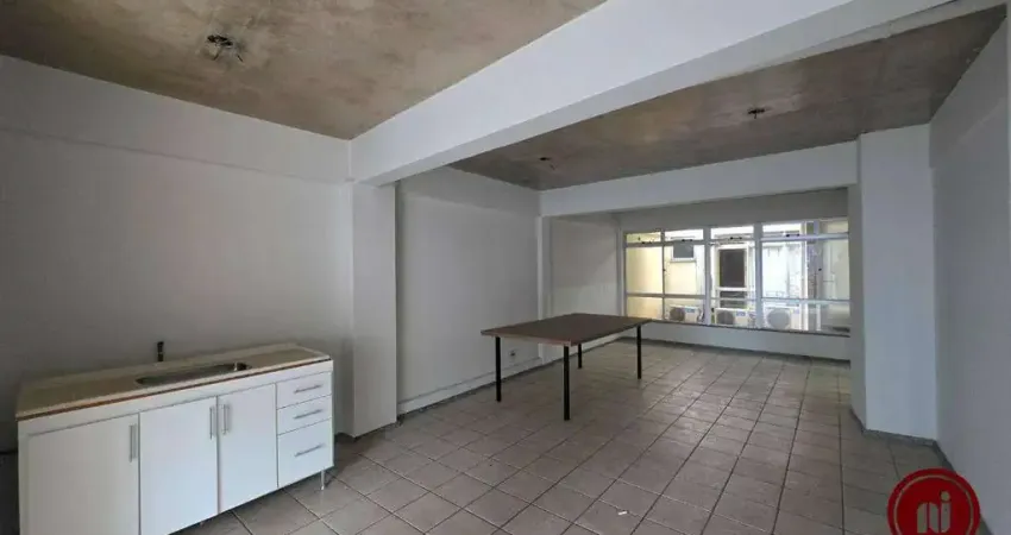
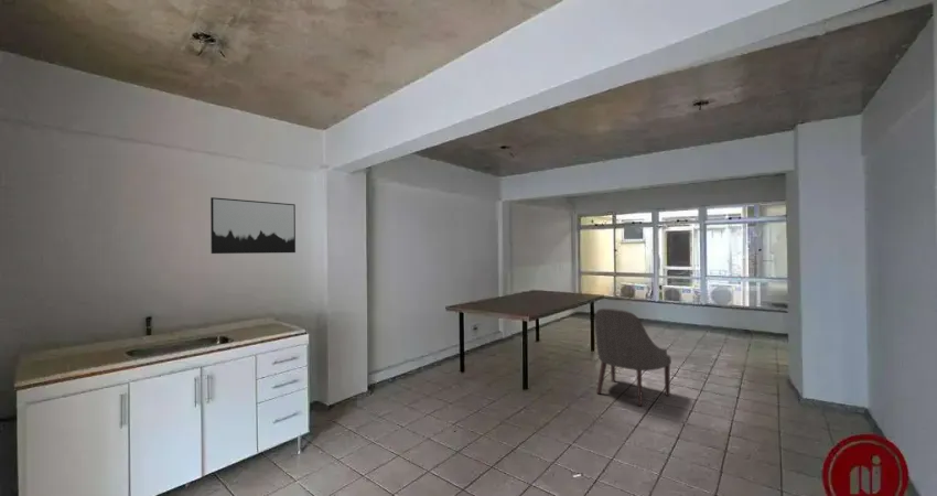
+ chair (626, 349)
+ wall art (256, 227)
